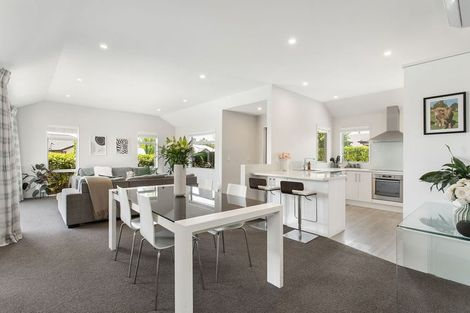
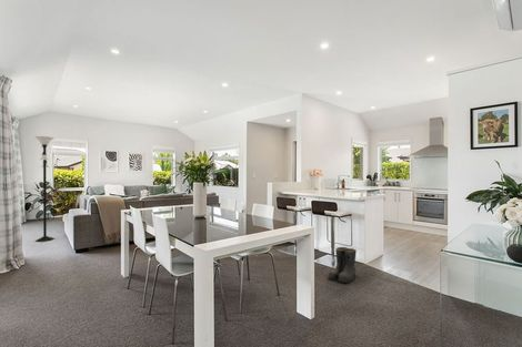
+ boots (342, 263)
+ floor lamp (44, 188)
